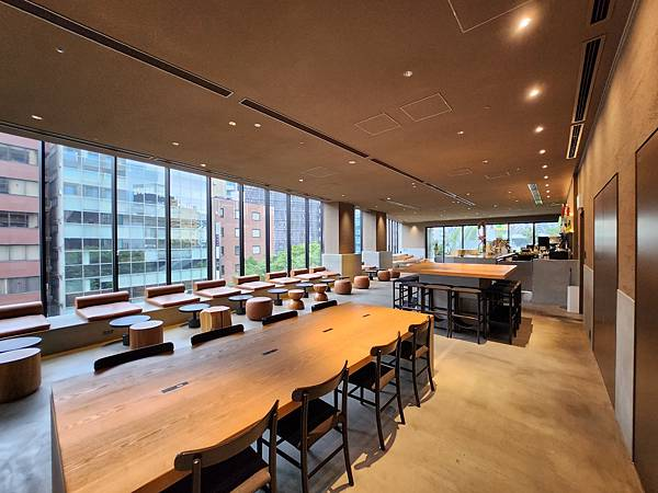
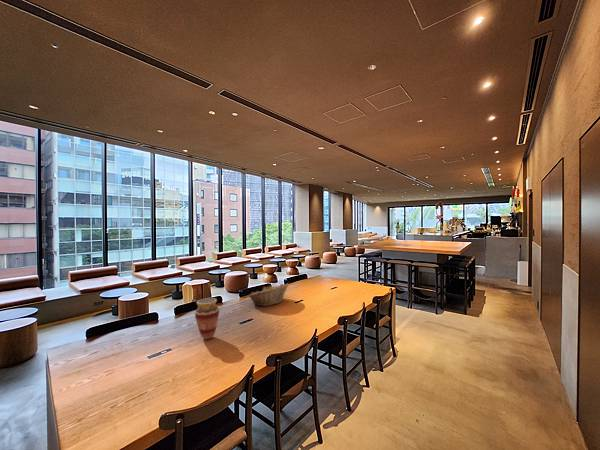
+ vase (207, 319)
+ fruit basket (269, 293)
